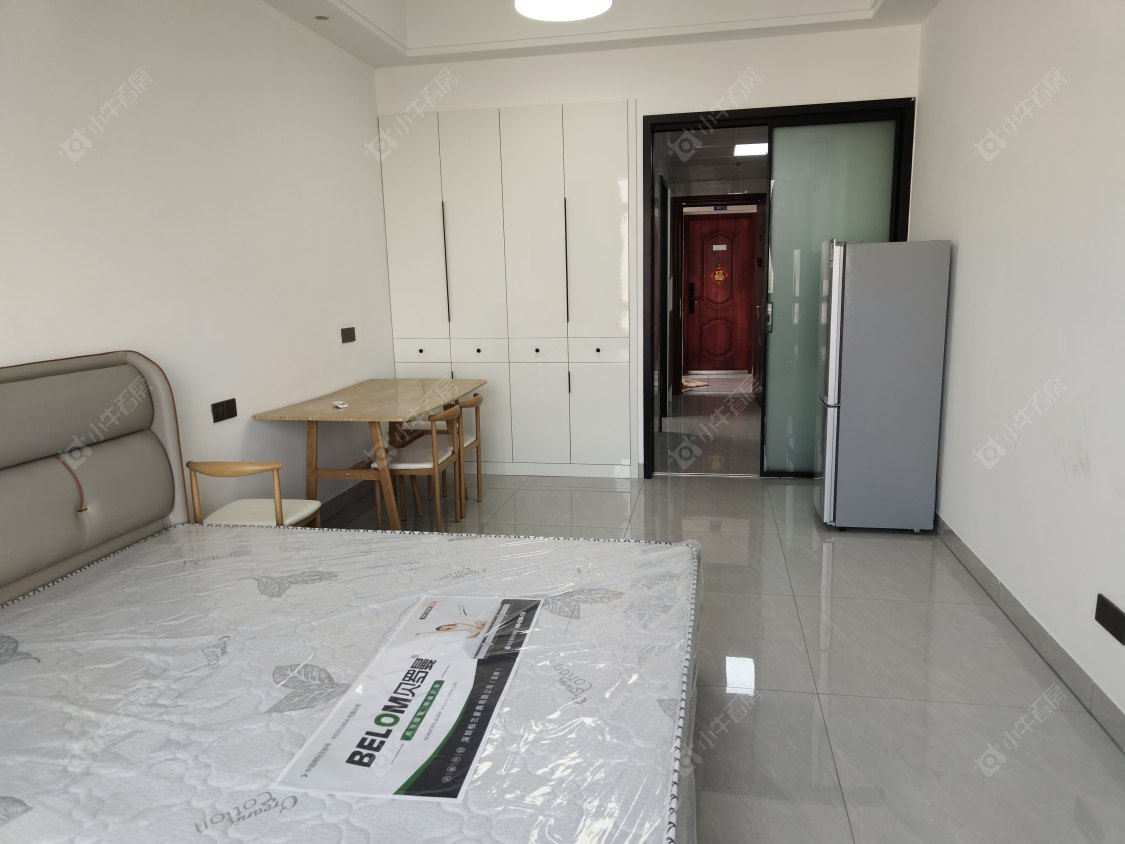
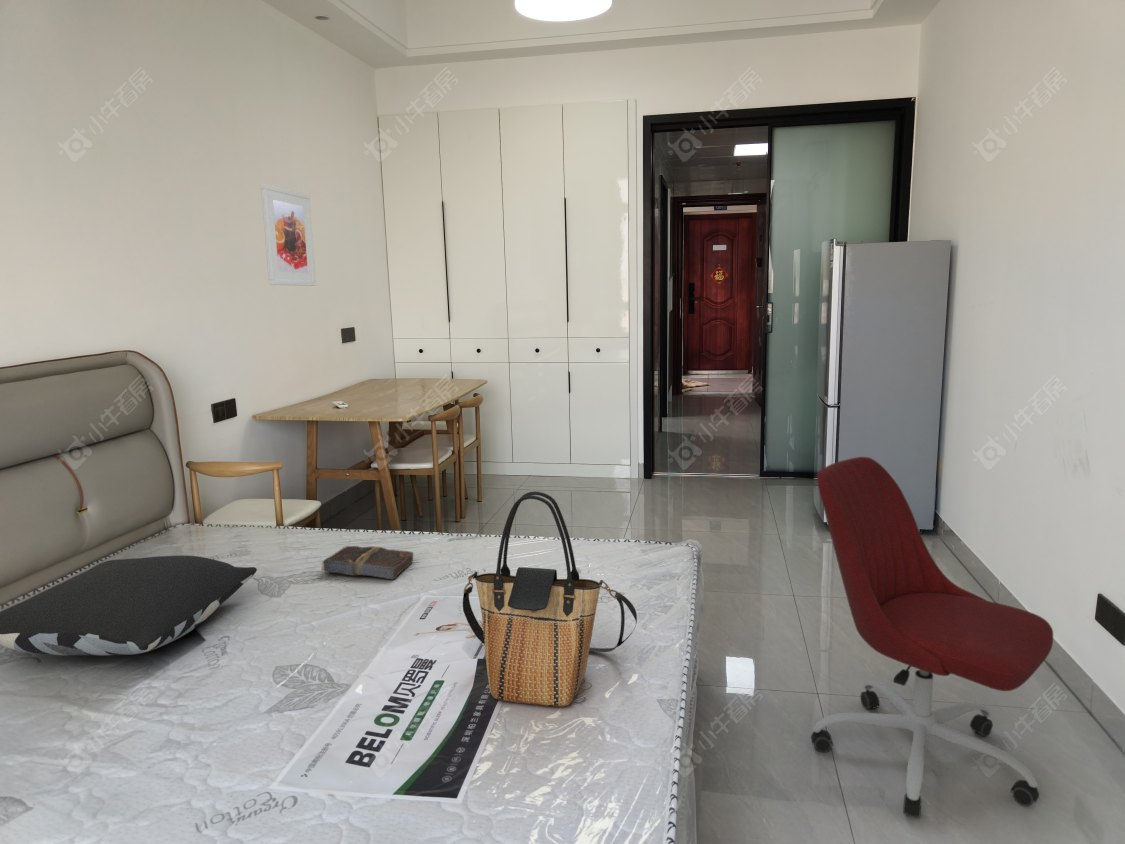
+ tote bag (549, 583)
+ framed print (290, 237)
+ book (368, 560)
+ pillow (123, 602)
+ office chair (928, 622)
